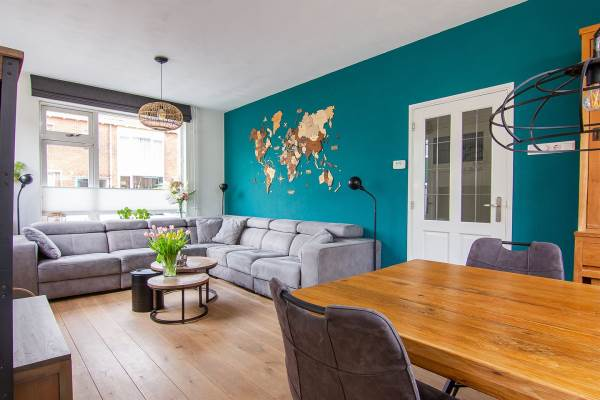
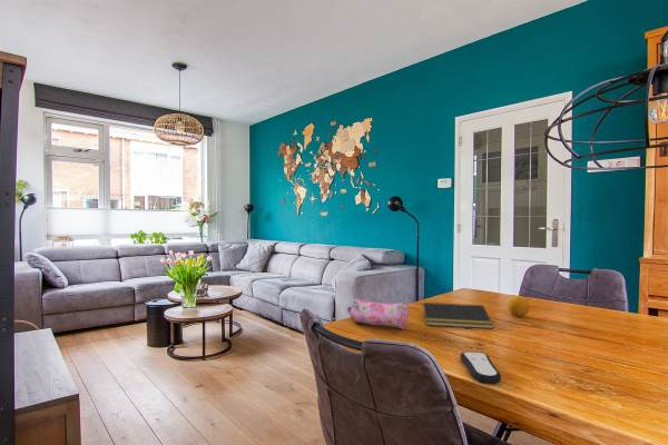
+ notepad (455, 314)
+ pencil case (377, 313)
+ fruit (518, 306)
+ remote control (480, 366)
